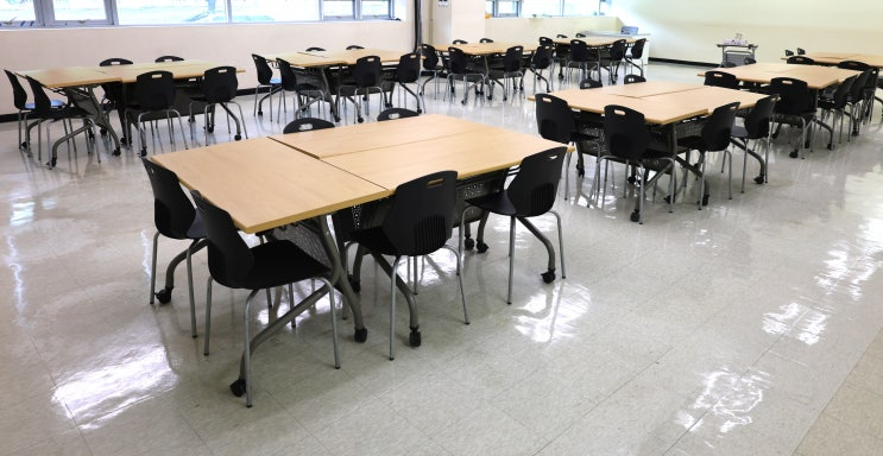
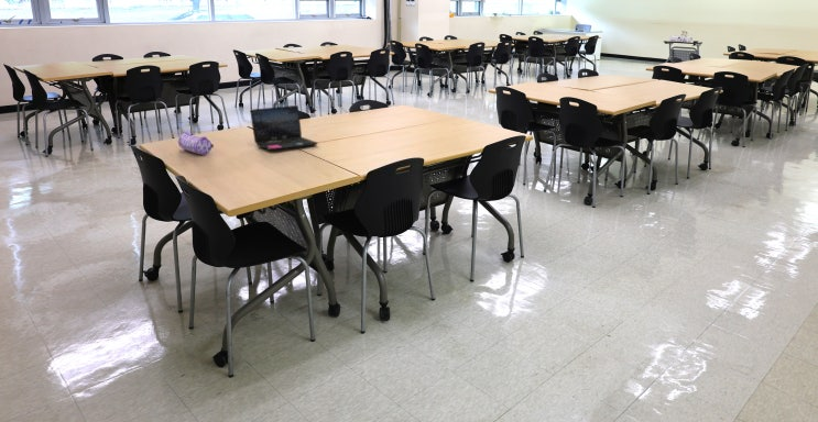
+ pencil case (194, 143)
+ laptop (284, 126)
